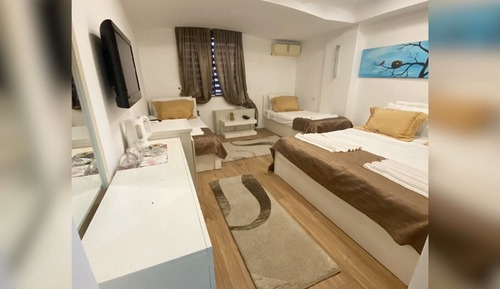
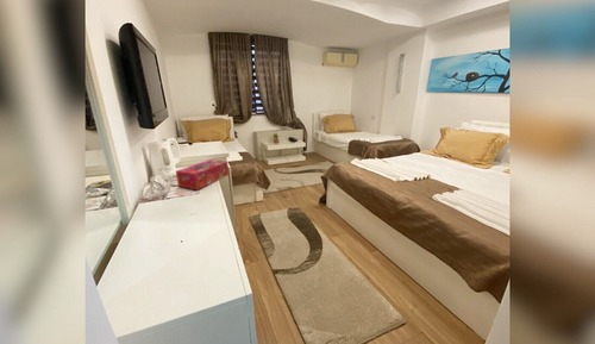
+ tissue box (203, 173)
